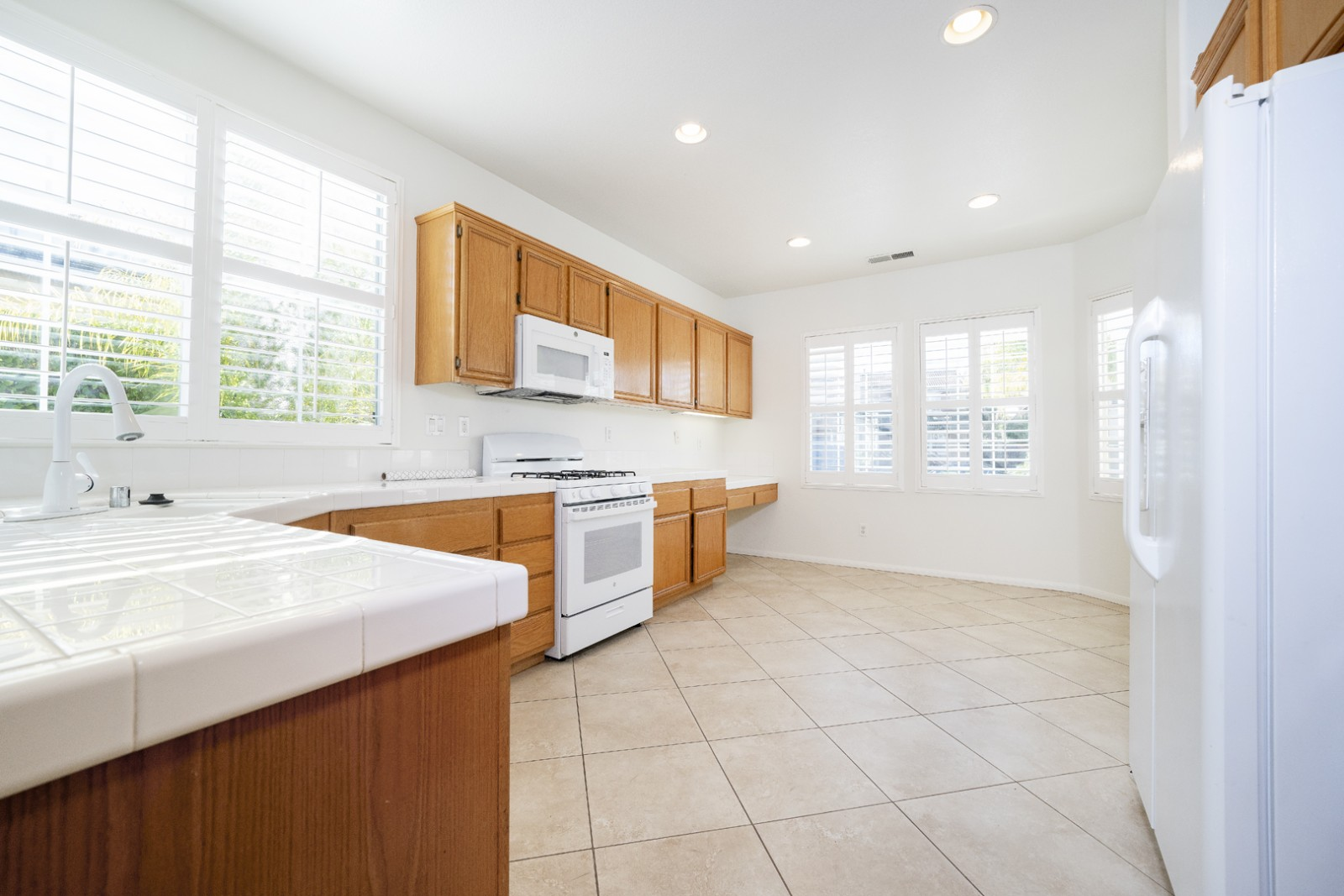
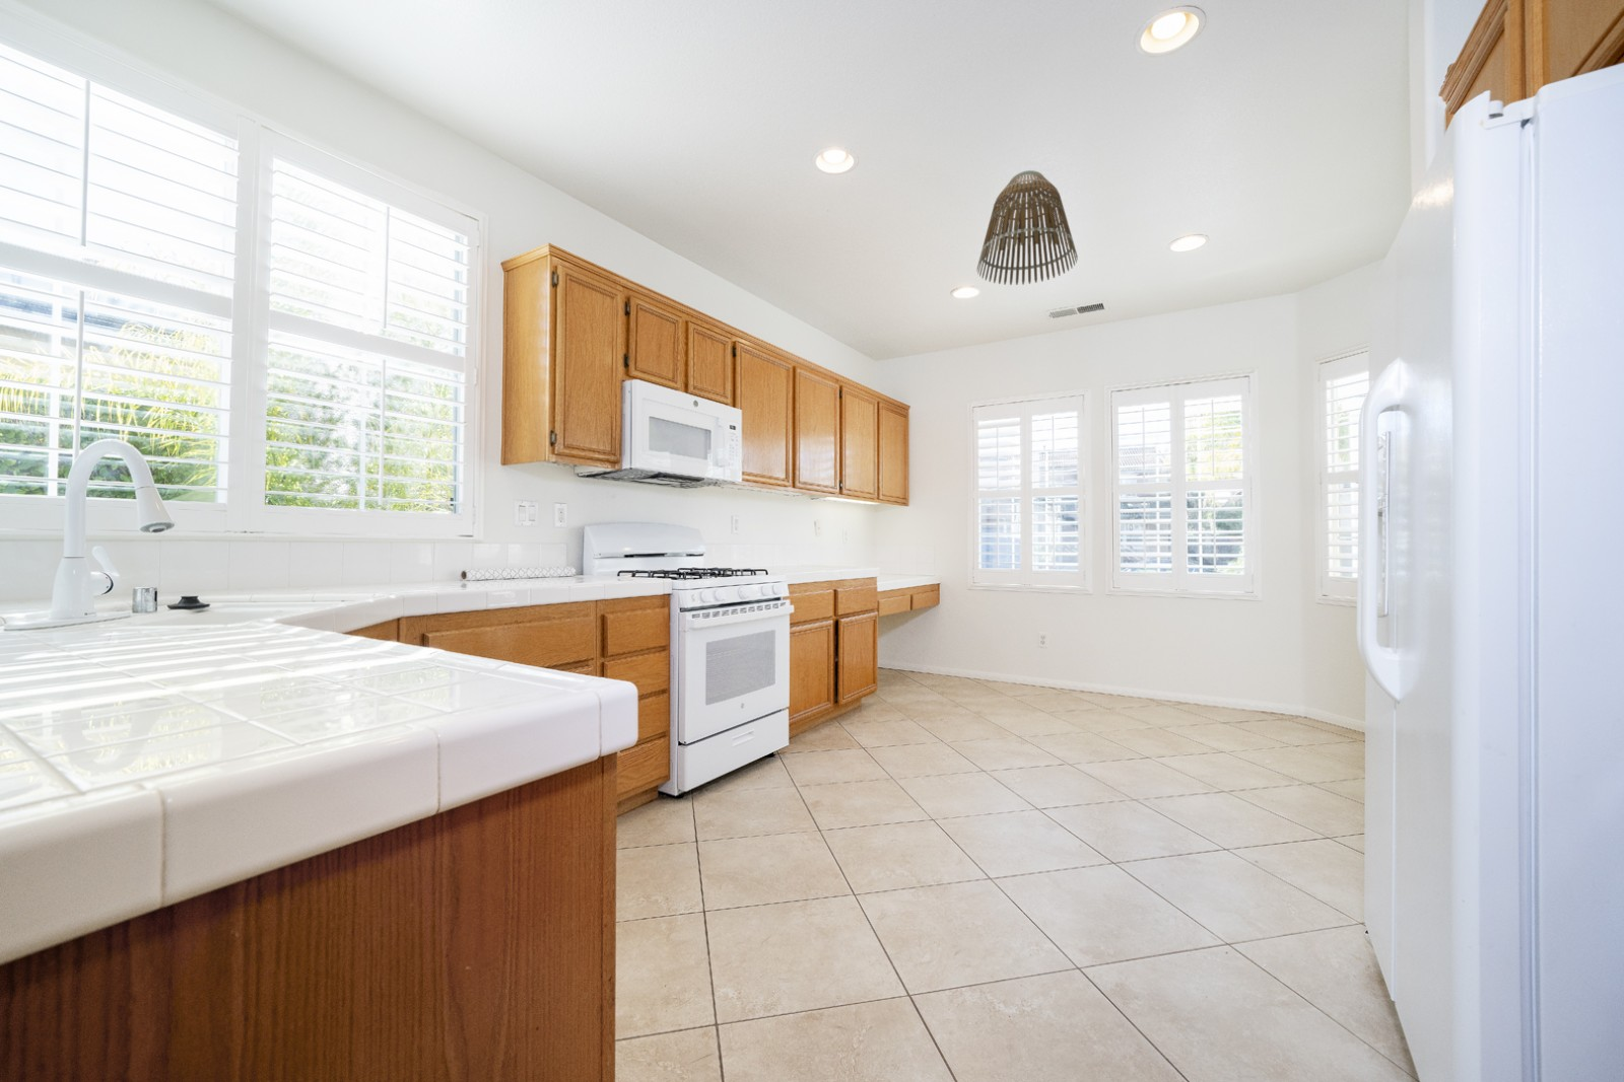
+ lamp shade (1025, 221)
